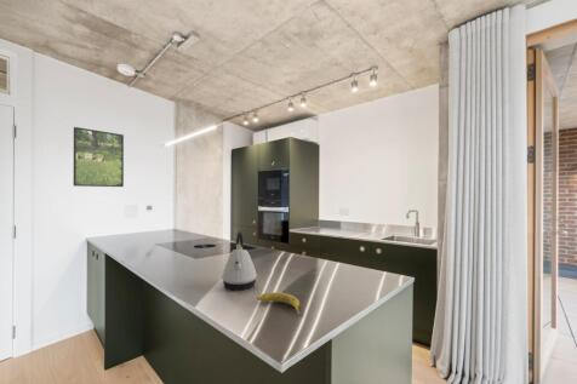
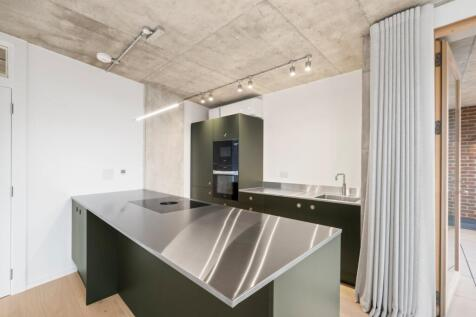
- fruit (281, 300)
- kettle (239, 258)
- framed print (99, 159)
